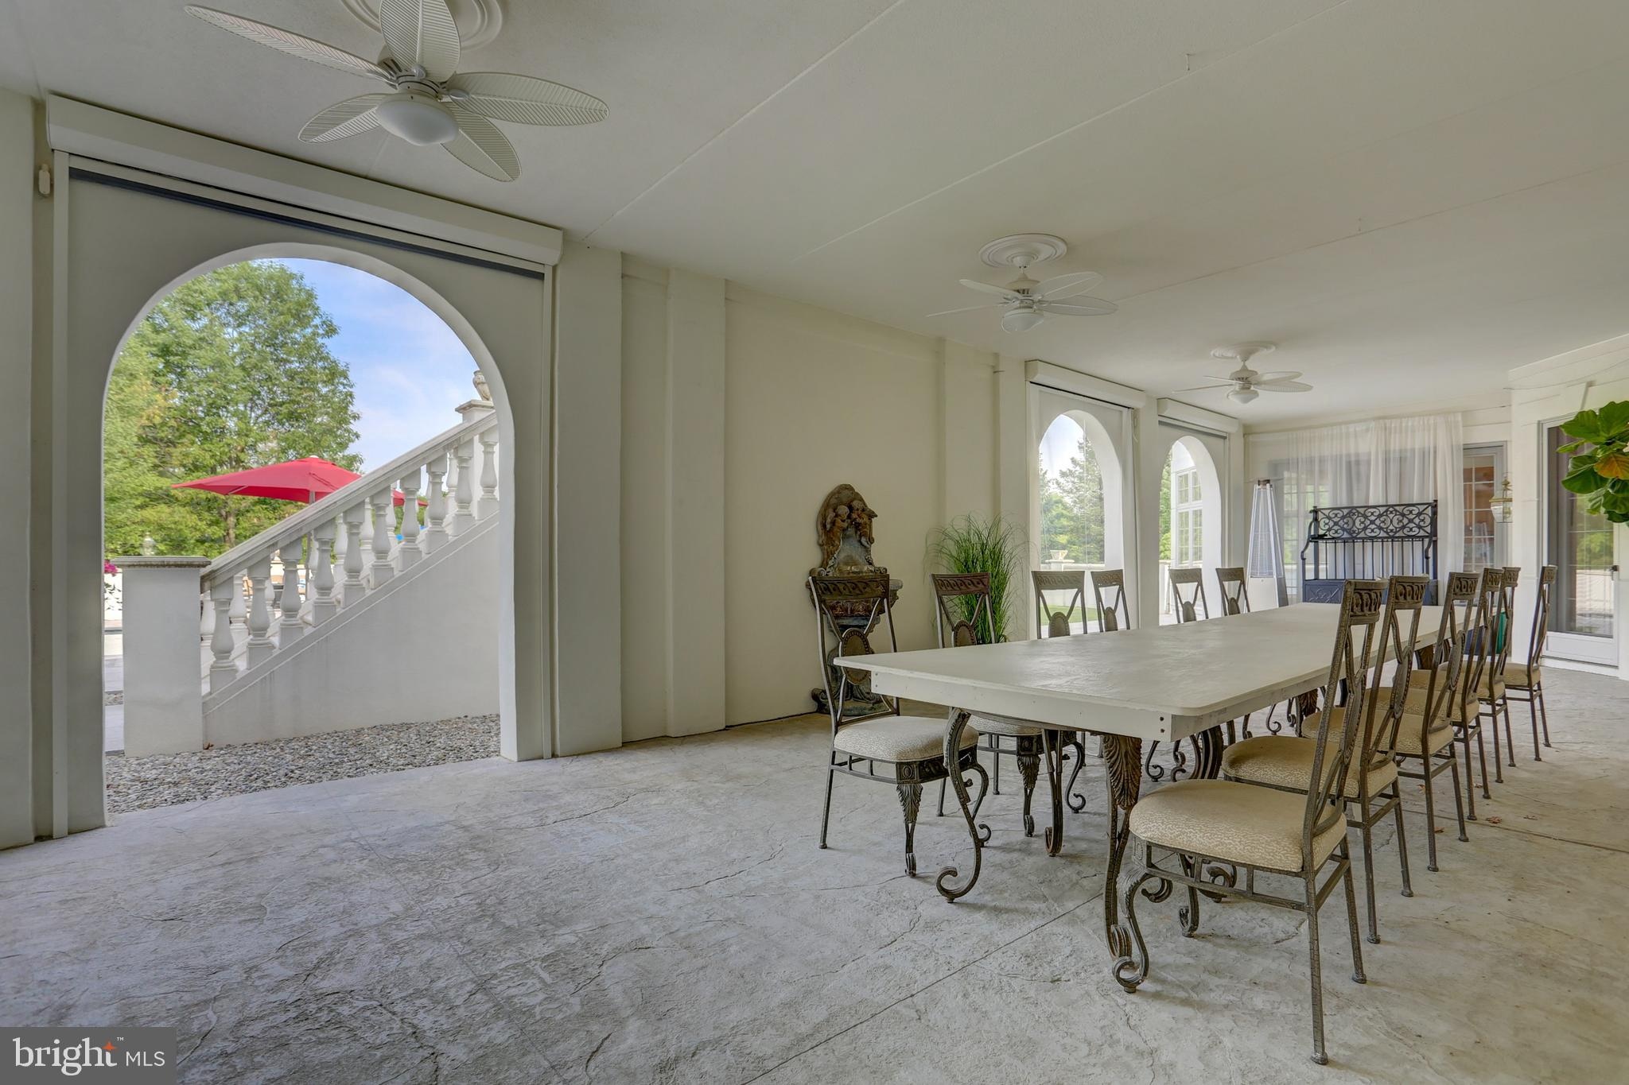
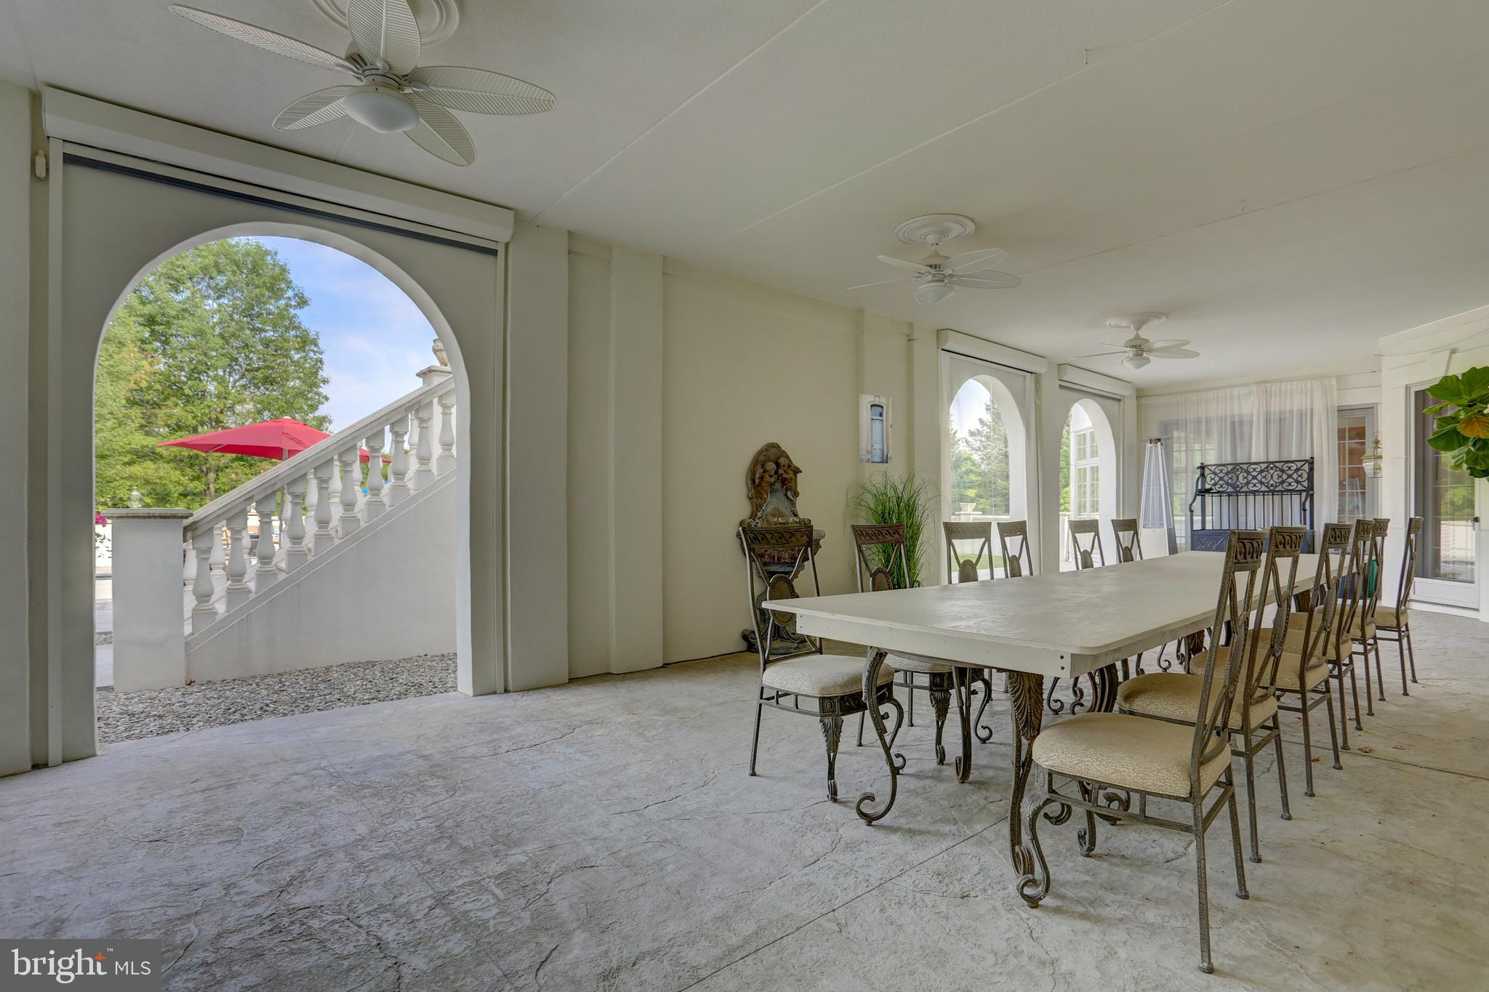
+ wall art (876, 430)
